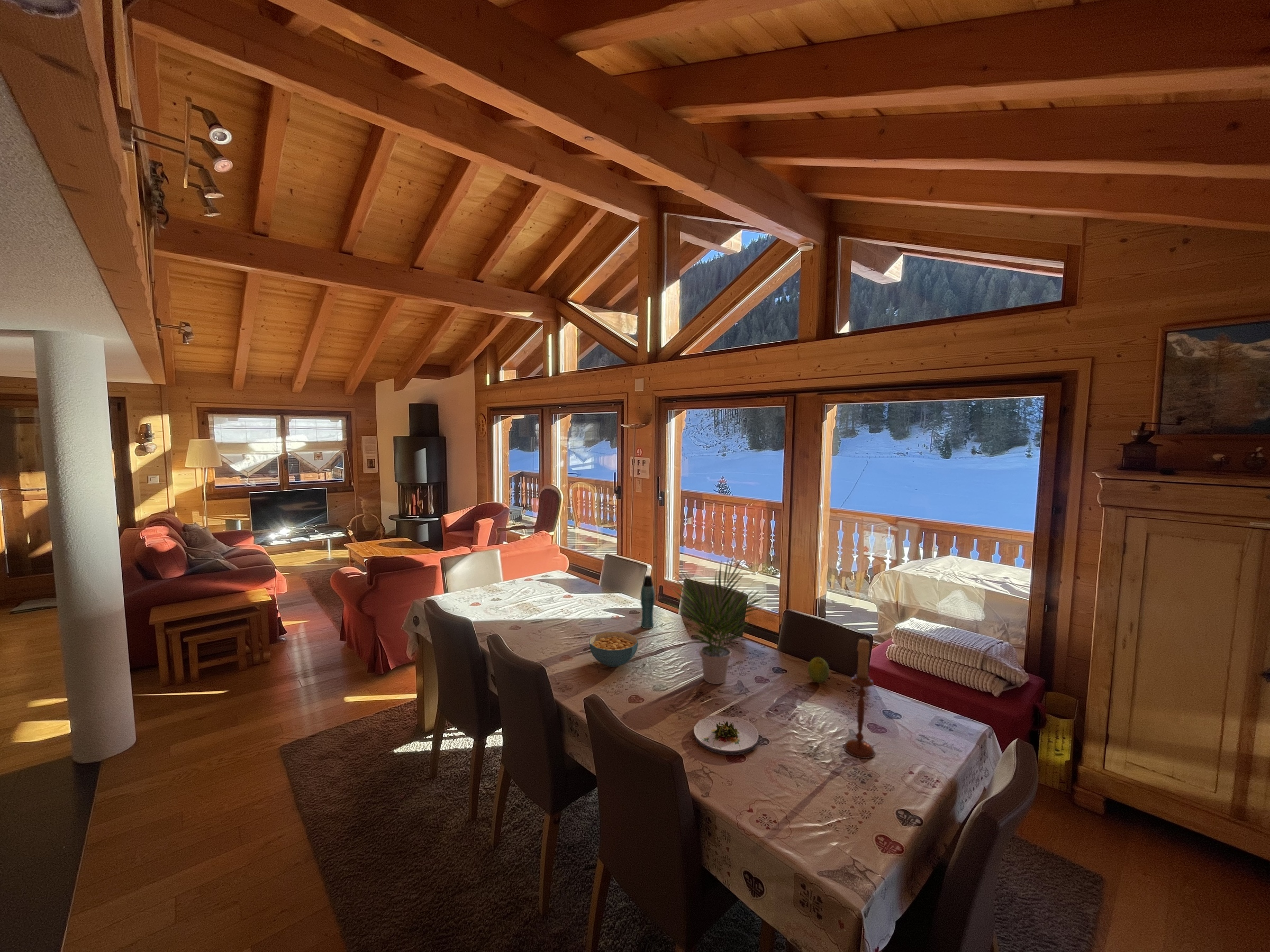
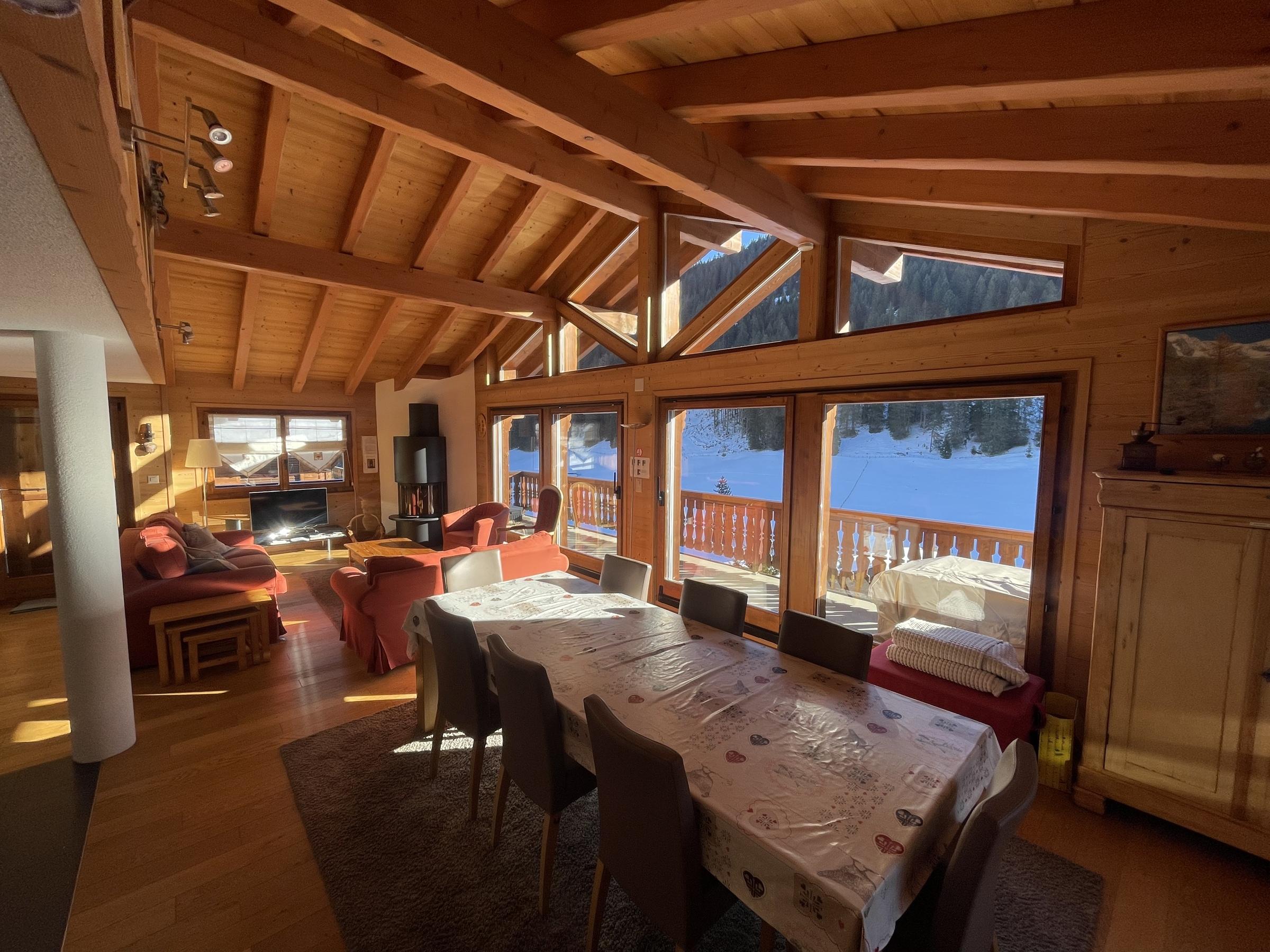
- fruit (818, 669)
- salad plate (725, 730)
- bottle (647, 601)
- potted plant (715, 623)
- candlestick (861, 694)
- cereal bowl (613, 652)
